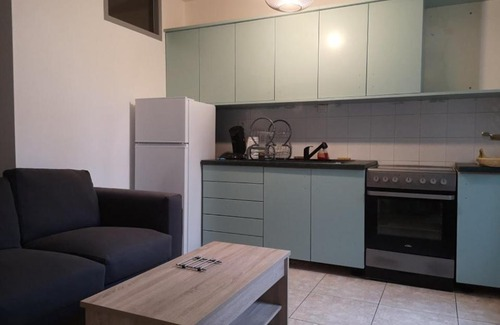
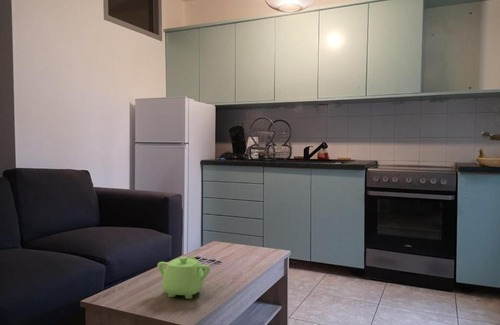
+ teapot (185, 273)
